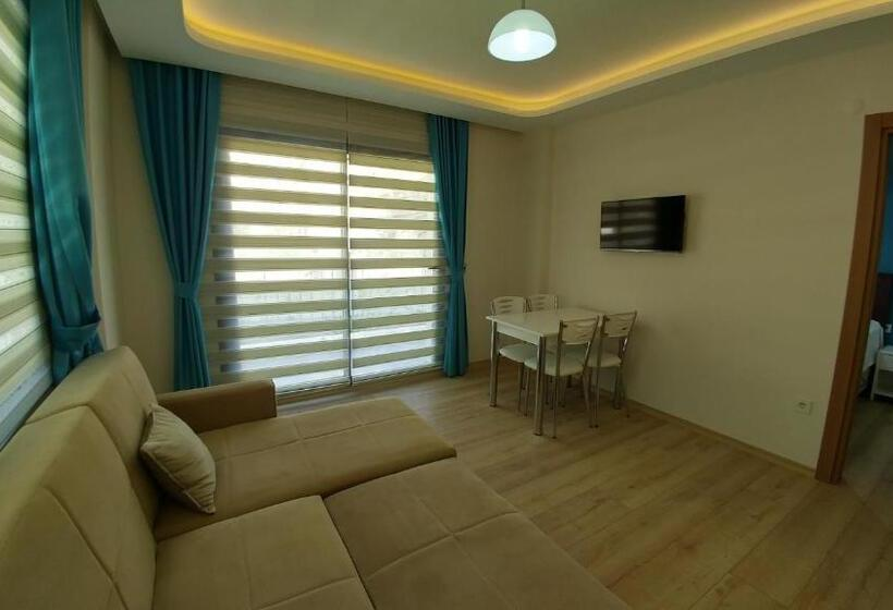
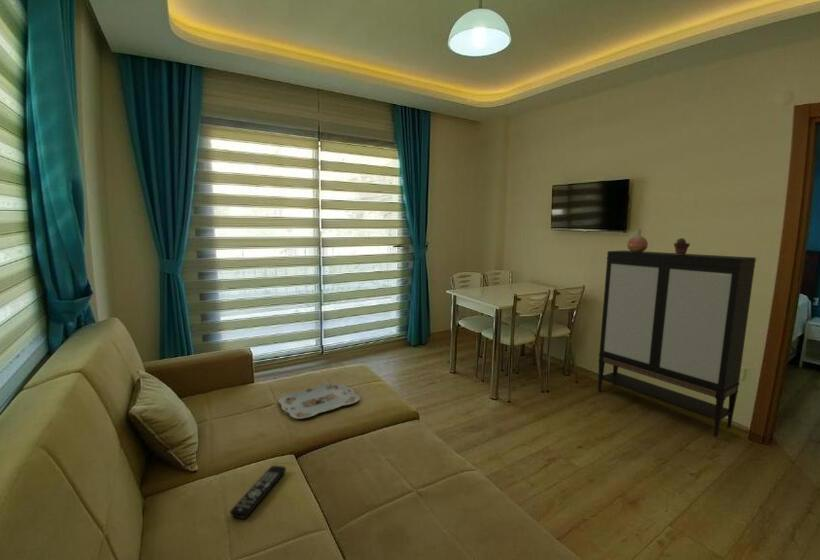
+ remote control (260, 489)
+ storage cabinet (665, 333)
+ potted succulent (681, 246)
+ vase (637, 240)
+ serving tray (319, 399)
